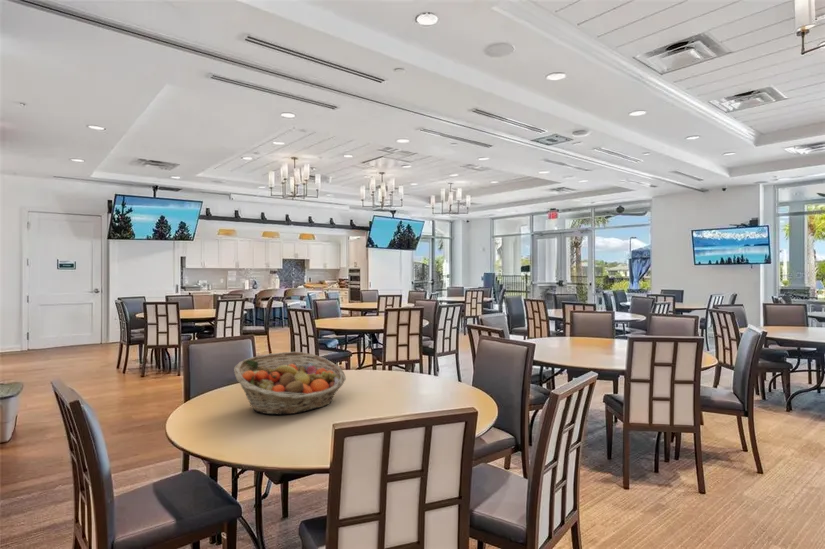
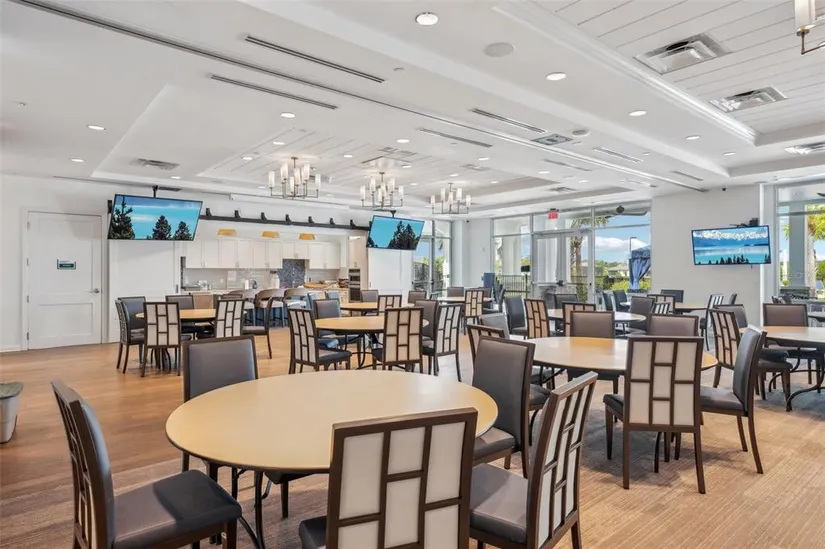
- fruit basket (291, 381)
